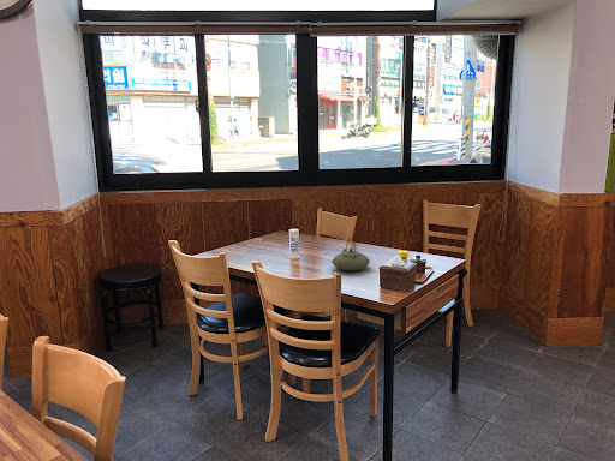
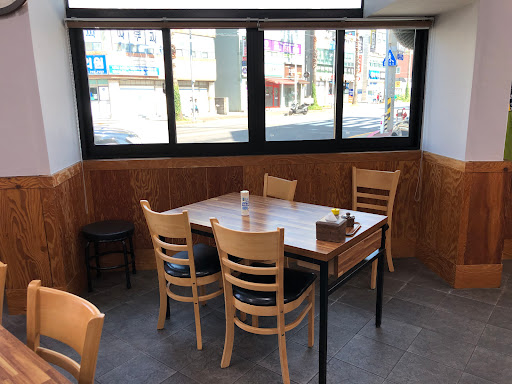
- teapot (350, 252)
